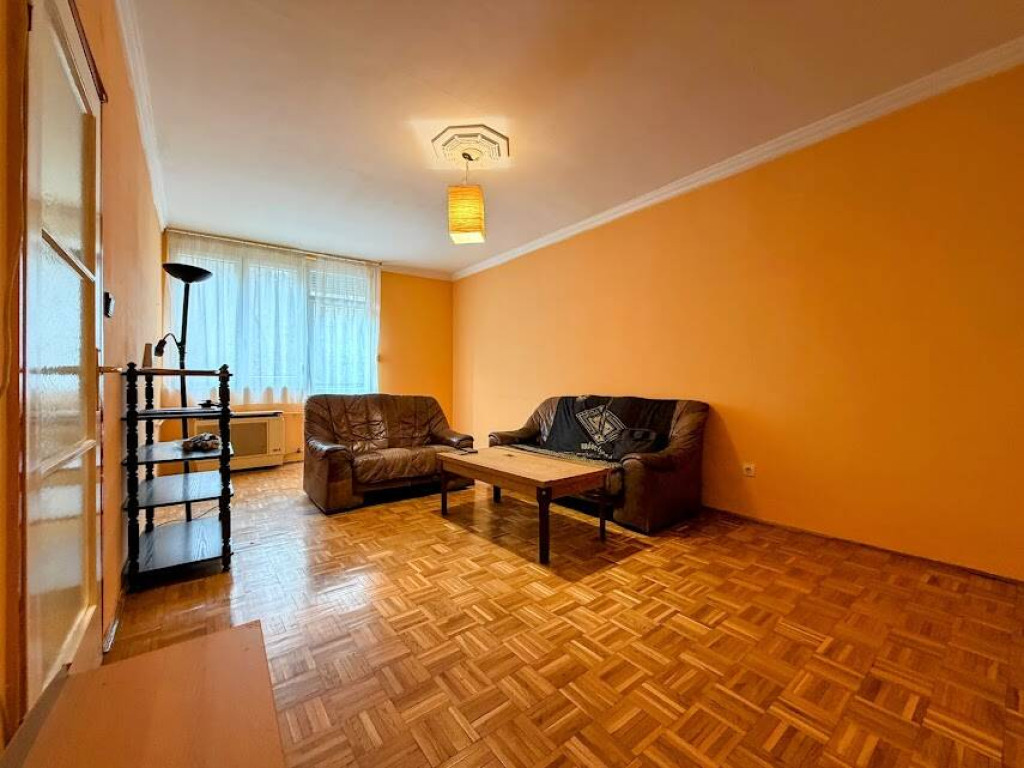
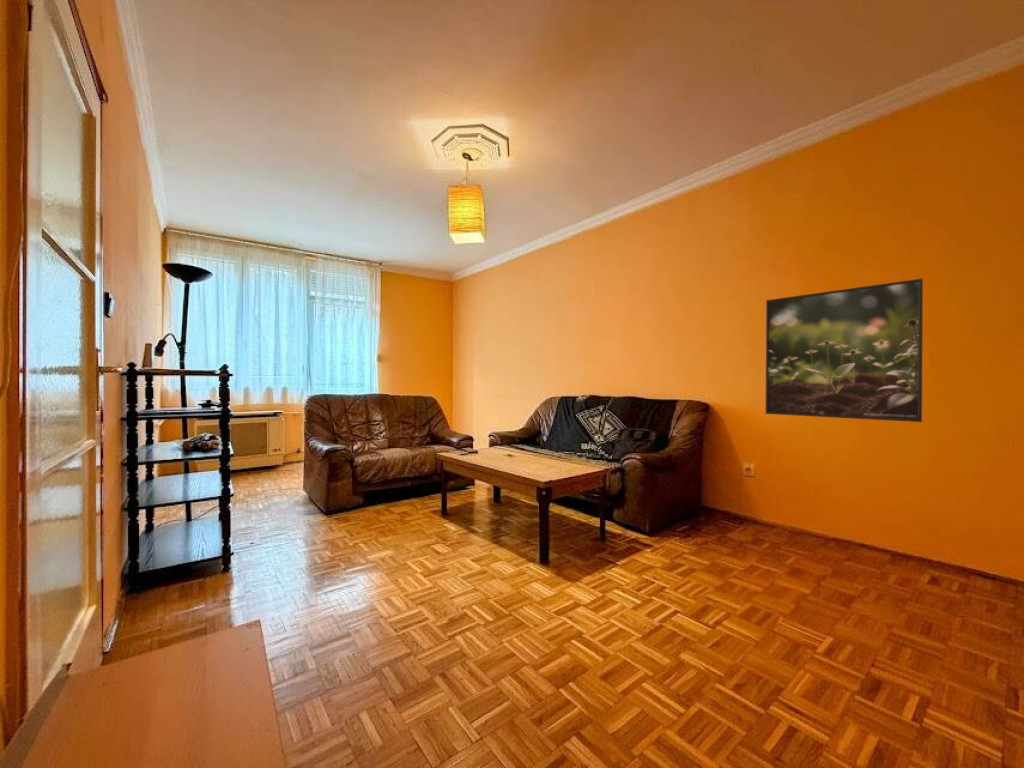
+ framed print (835, 354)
